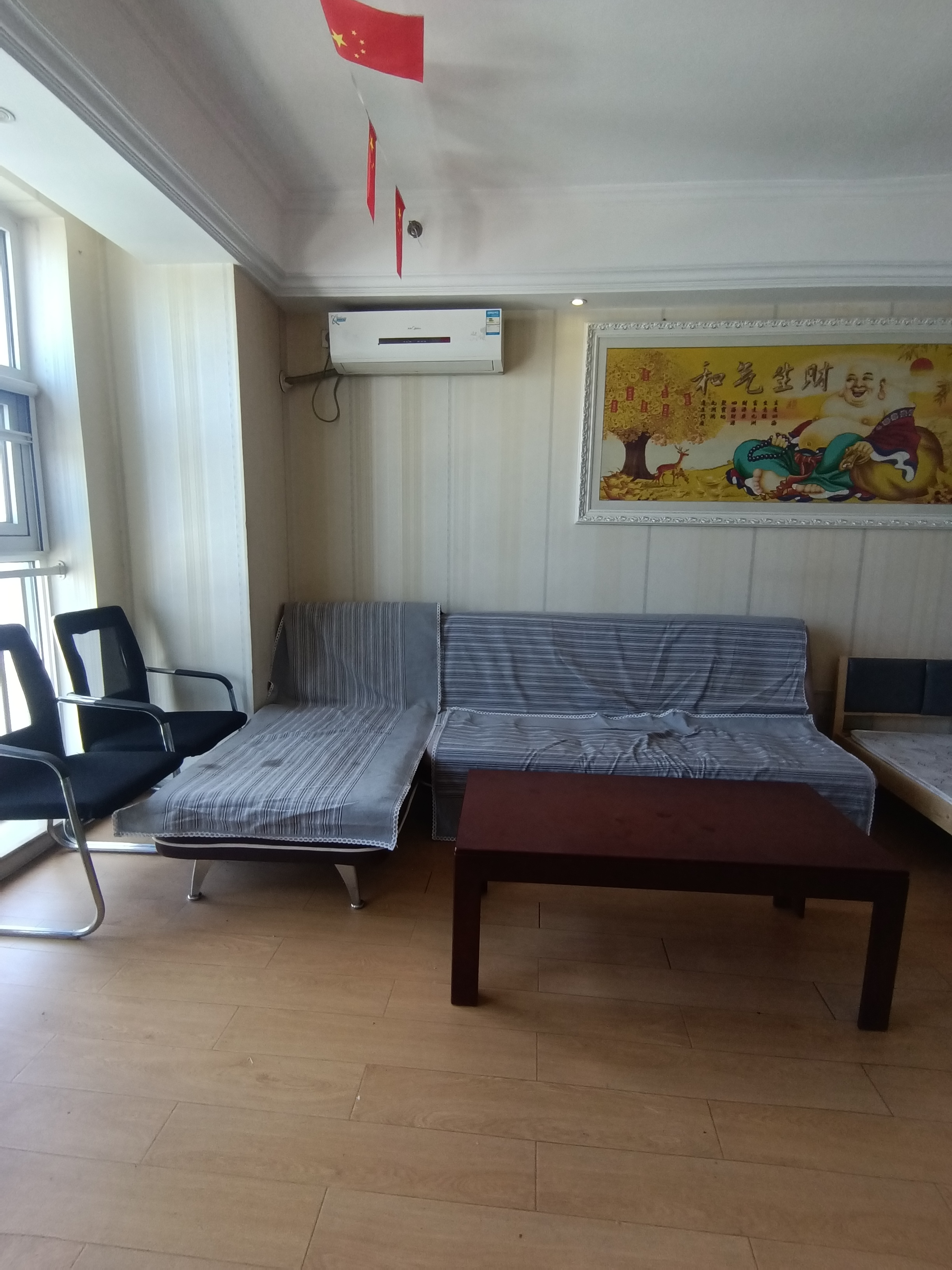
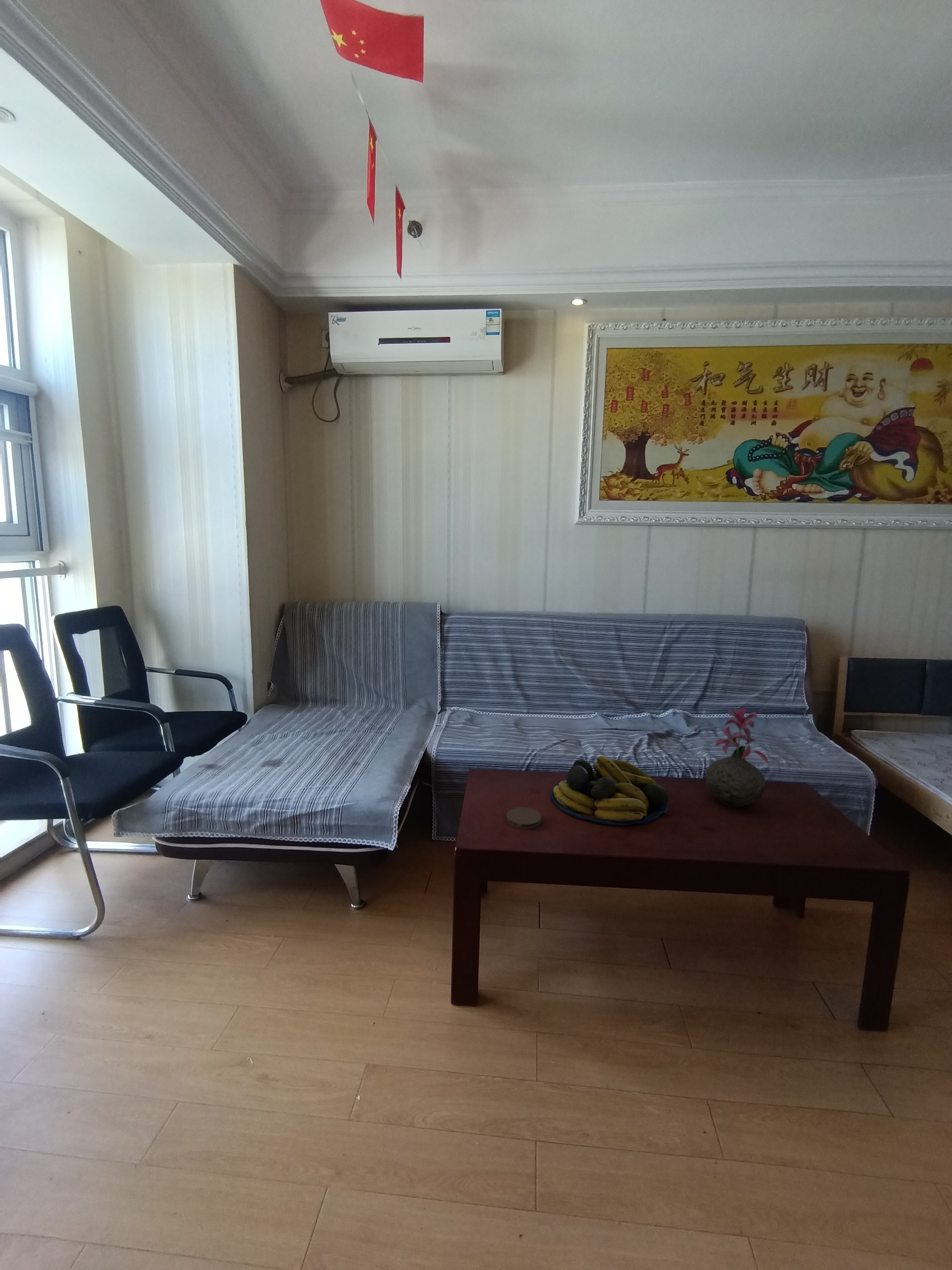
+ fruit bowl (608, 781)
+ coaster (523, 817)
+ vase (738, 757)
